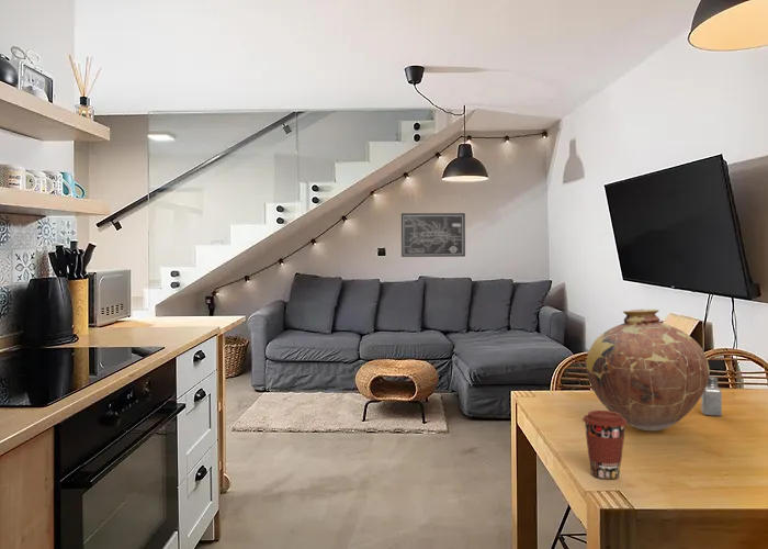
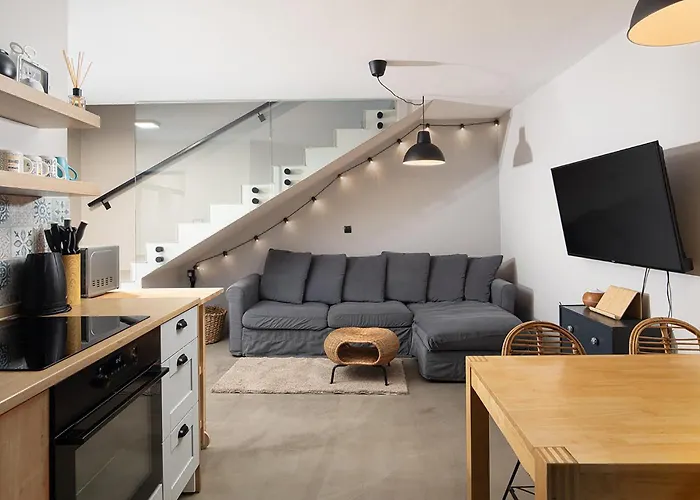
- coffee cup (605, 444)
- saltshaker (711, 395)
- wall art (432, 235)
- vase (646, 369)
